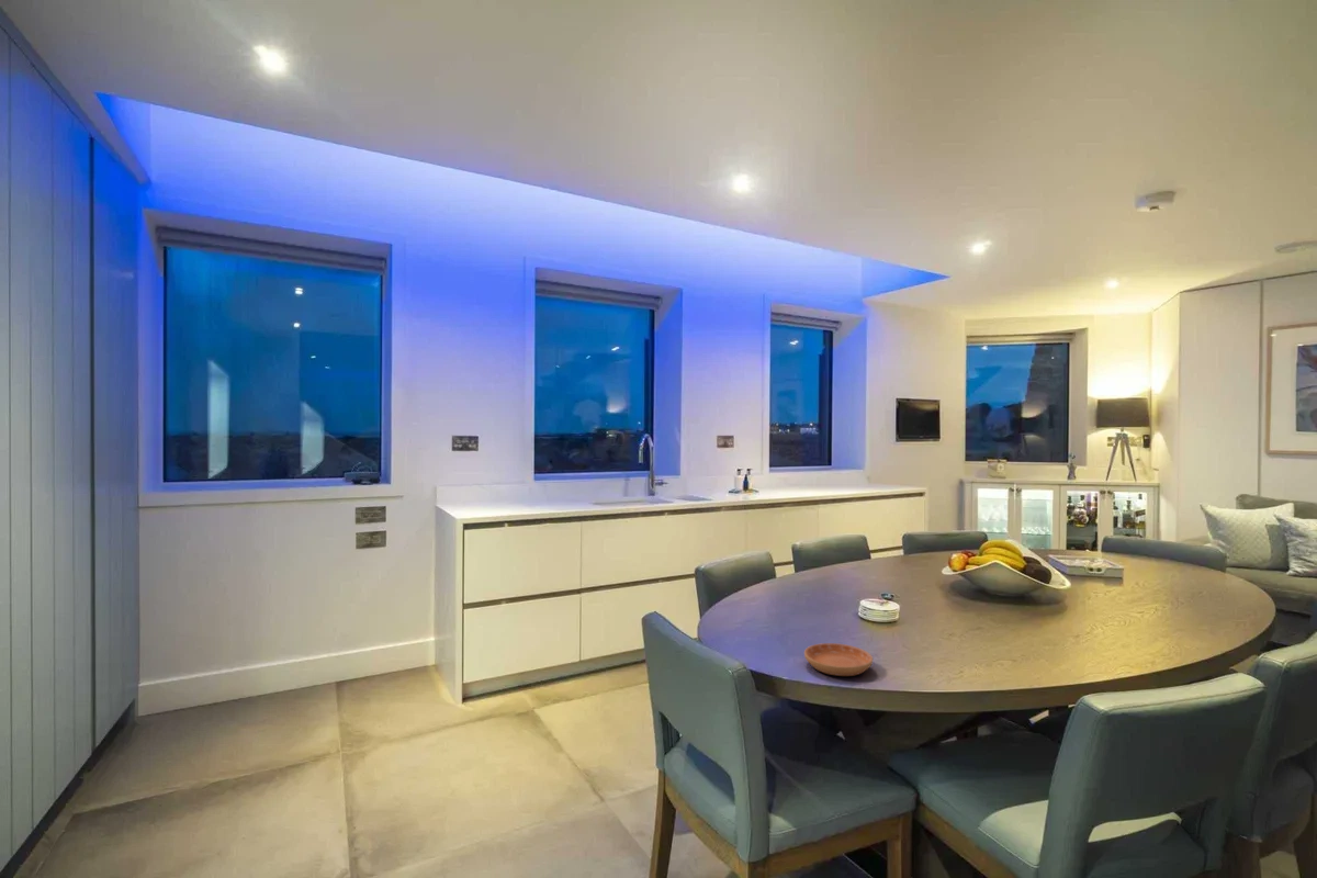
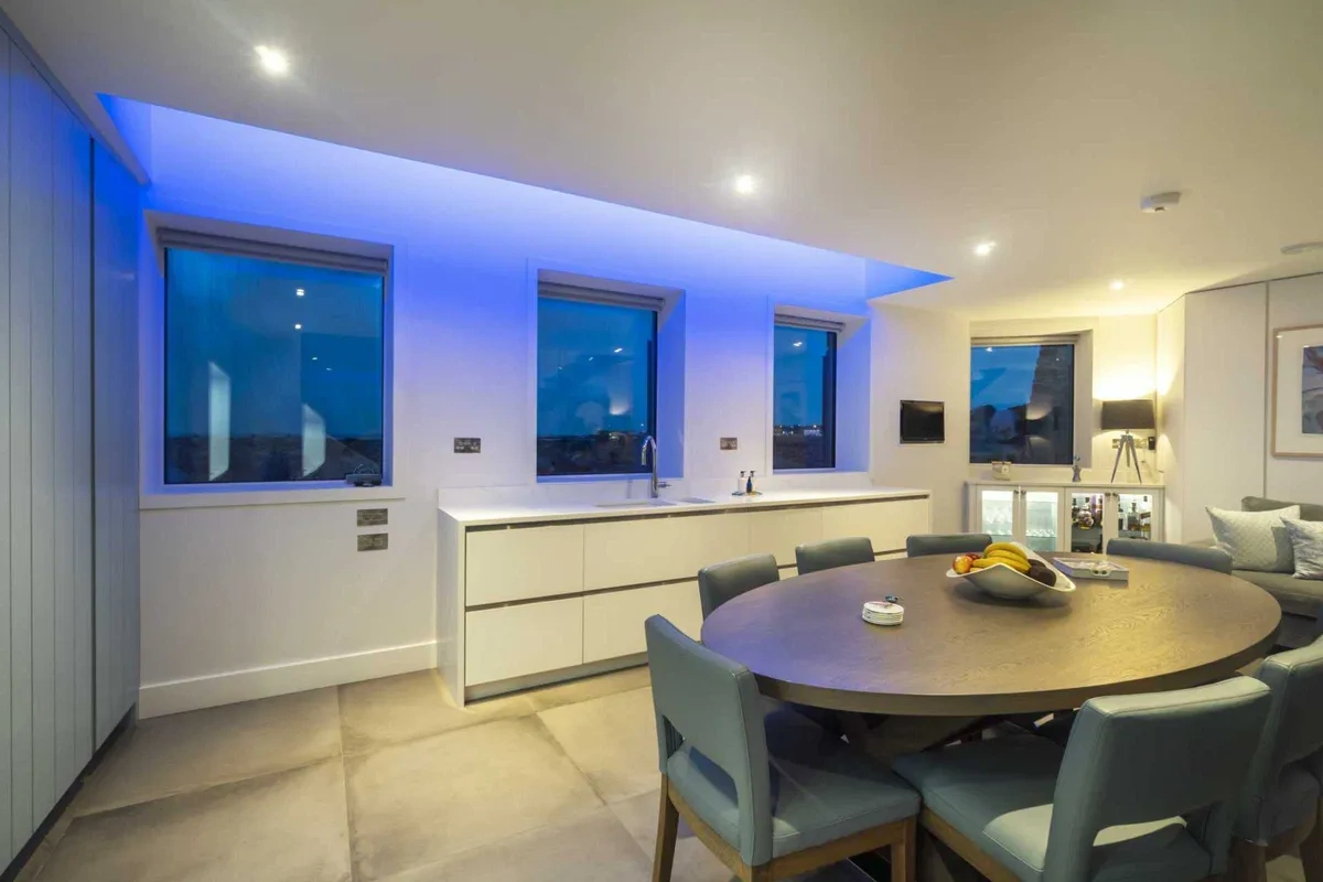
- saucer (837, 660)
